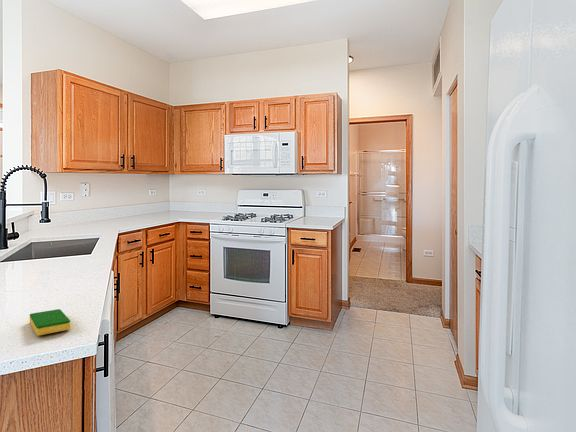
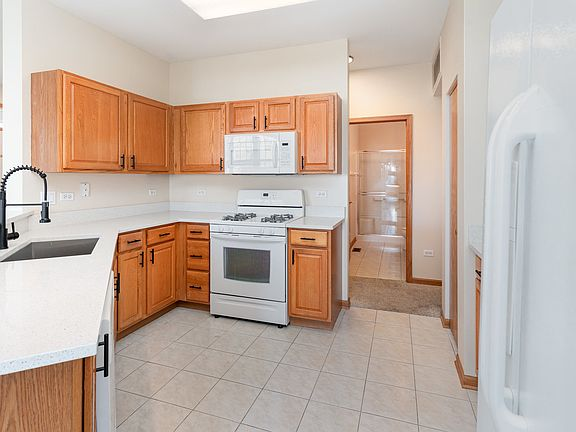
- dish sponge (49, 321)
